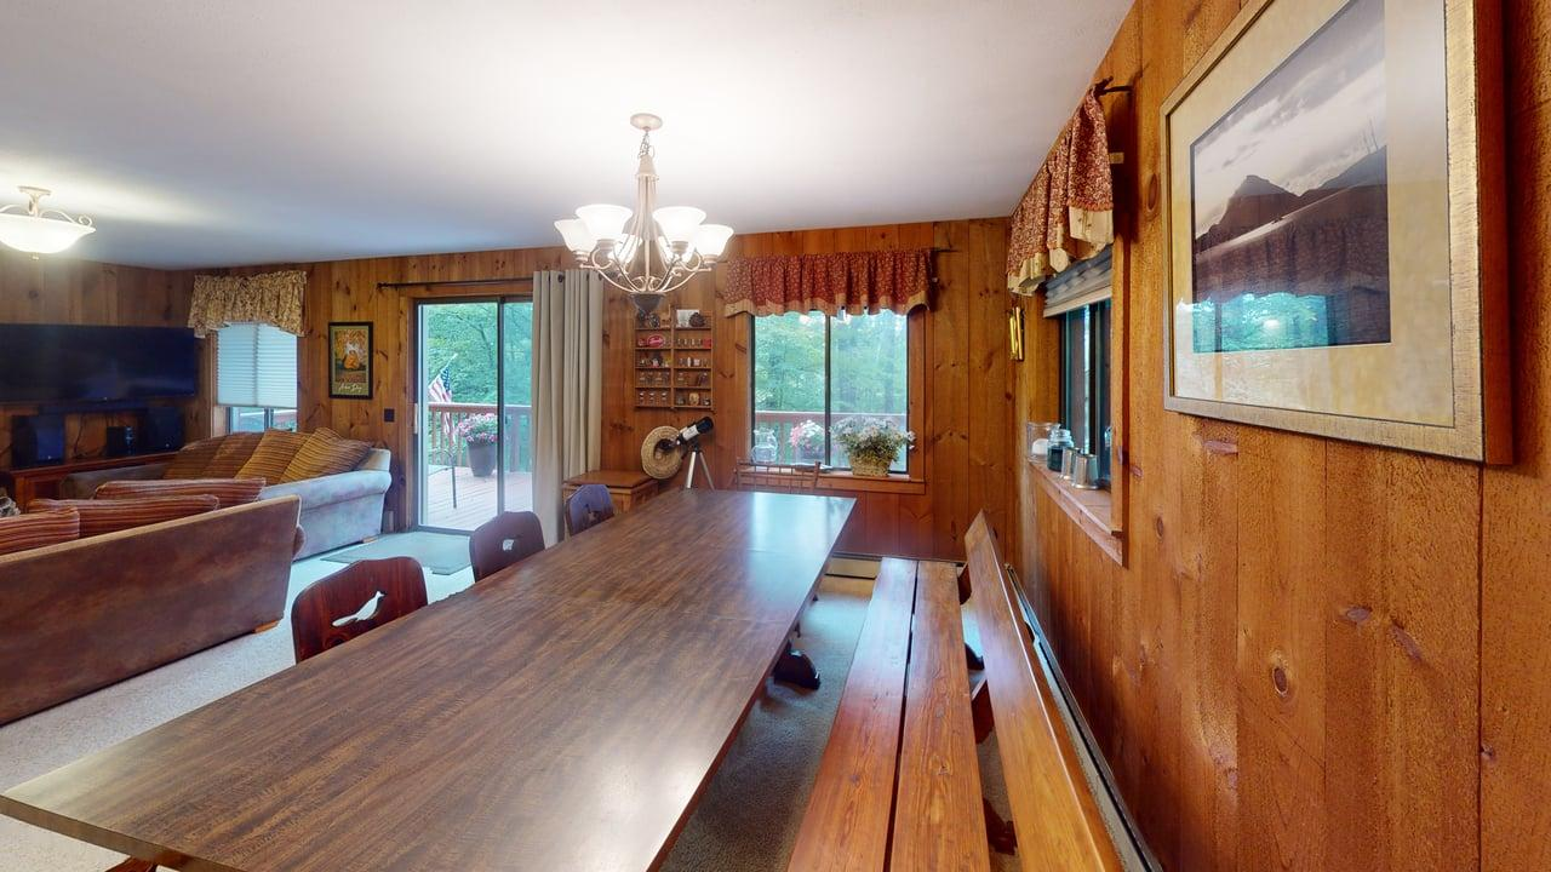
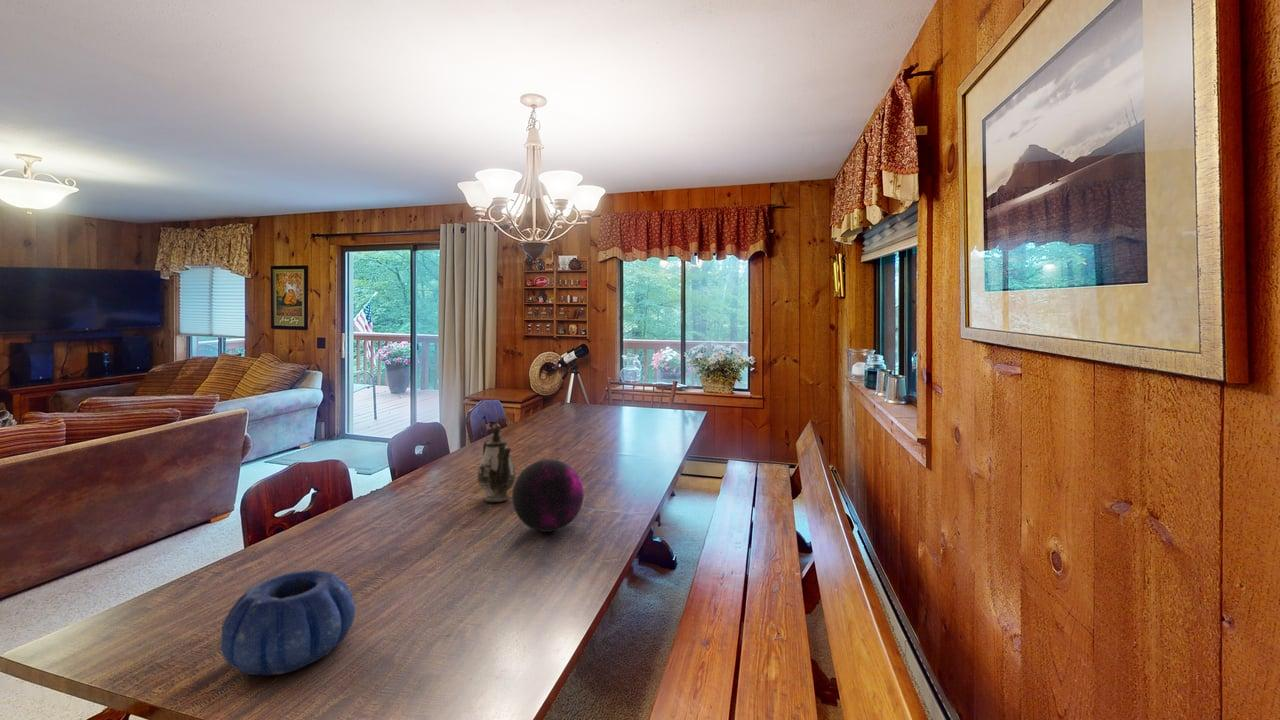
+ decorative orb (548, 494)
+ teapot (497, 461)
+ decorative bowl (291, 617)
